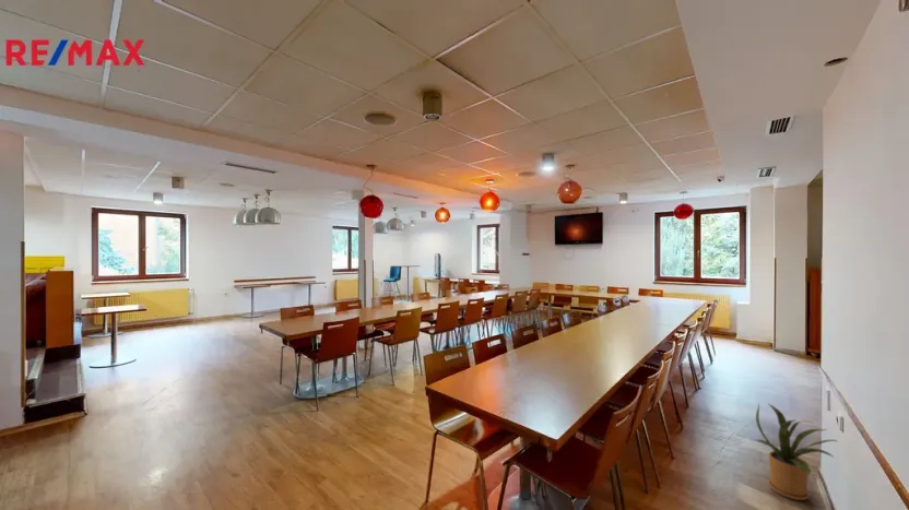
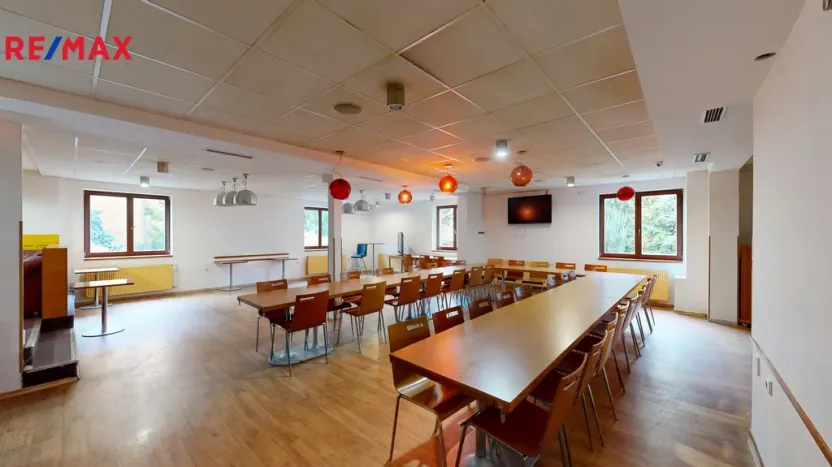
- house plant (794, 450)
